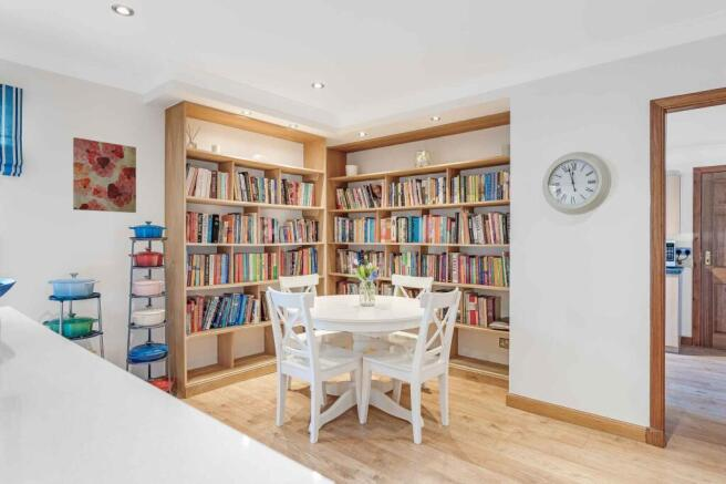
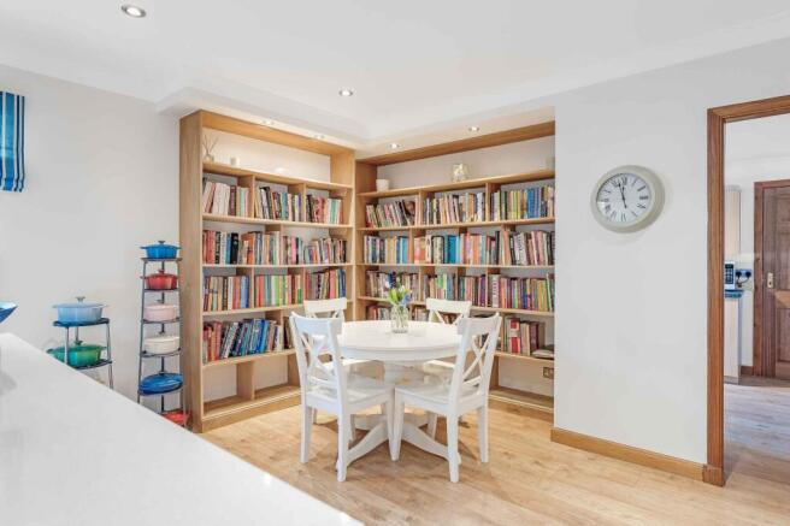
- wall art (105, 176)
